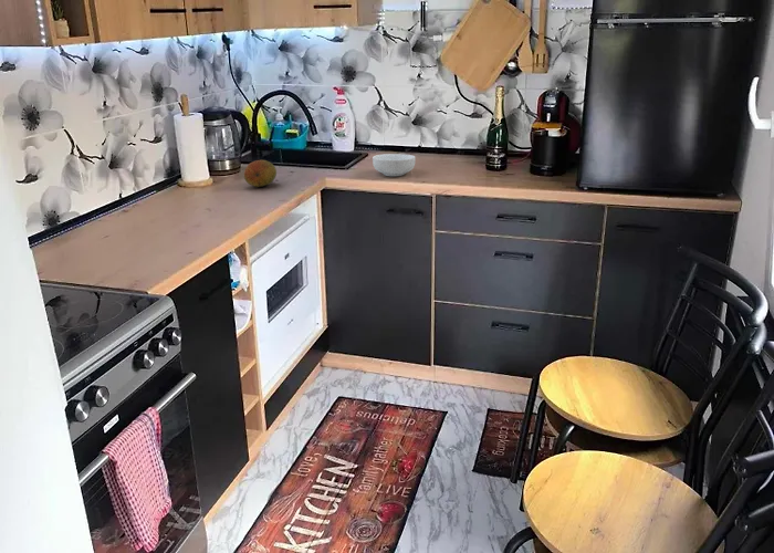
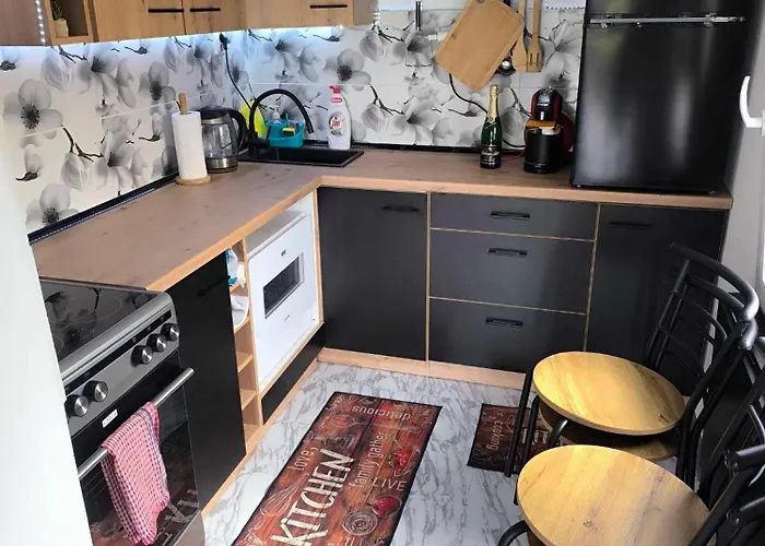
- cereal bowl (394, 165)
- fruit (260, 173)
